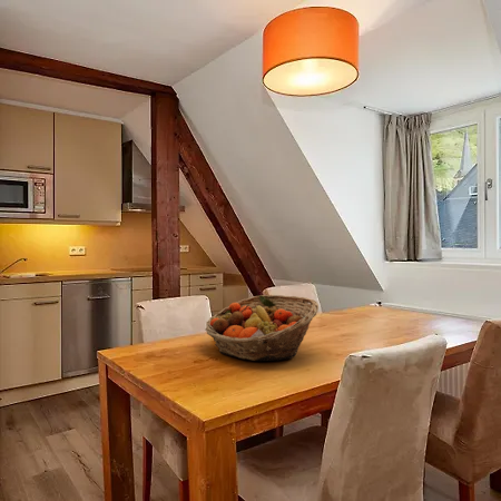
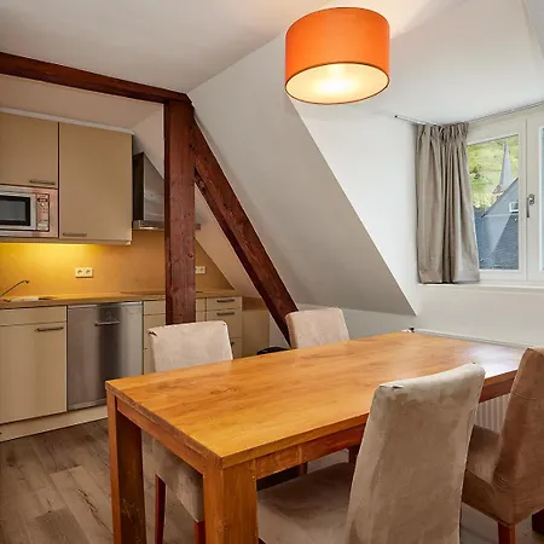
- fruit basket (261, 324)
